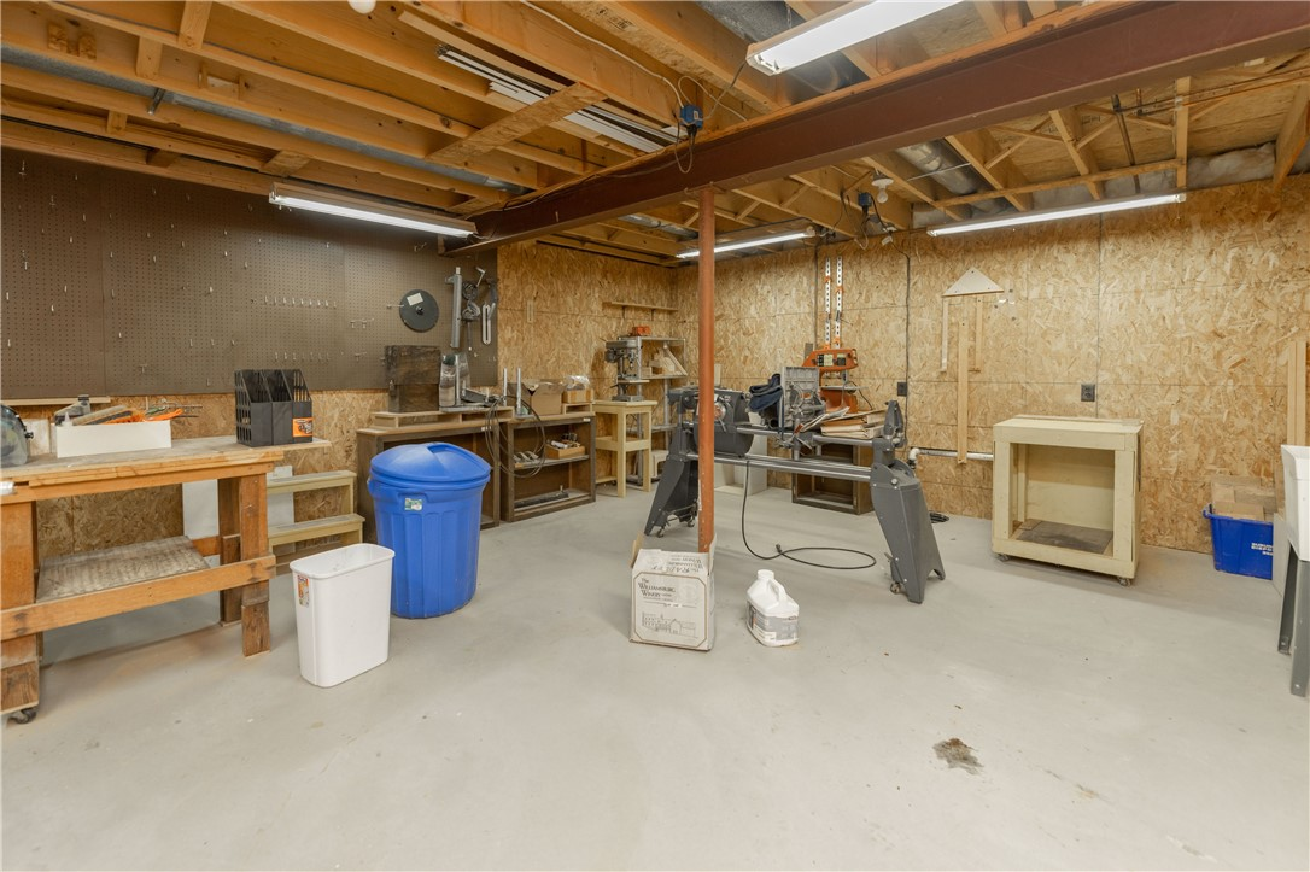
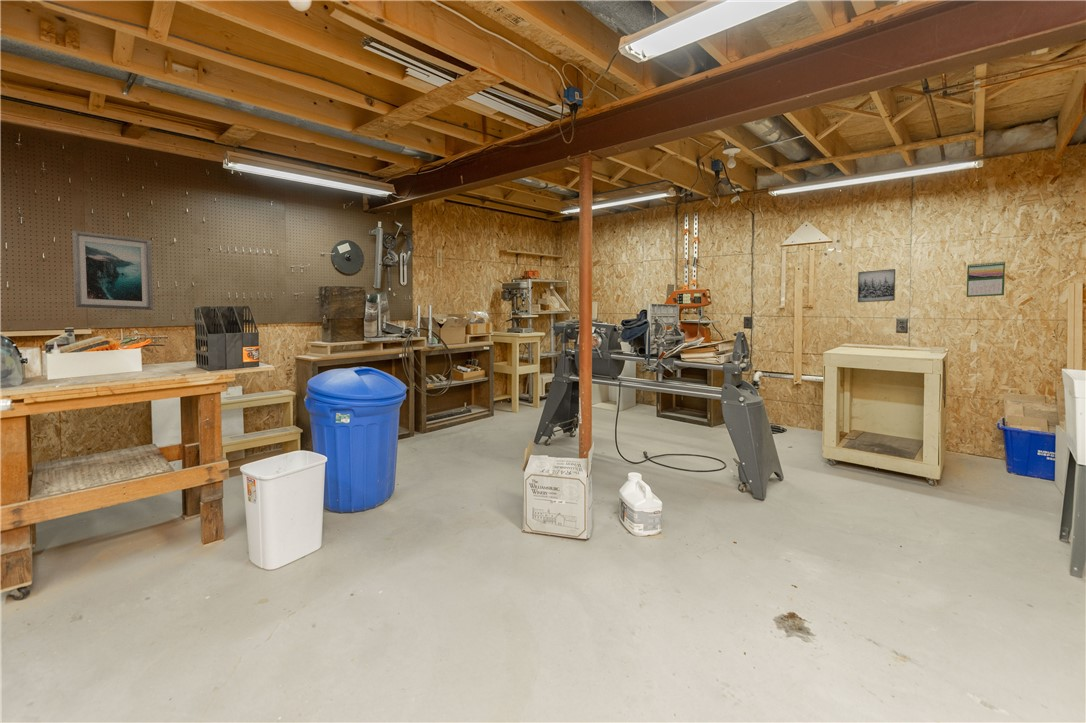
+ wall art (876, 286)
+ wall art (114, 272)
+ calendar (985, 279)
